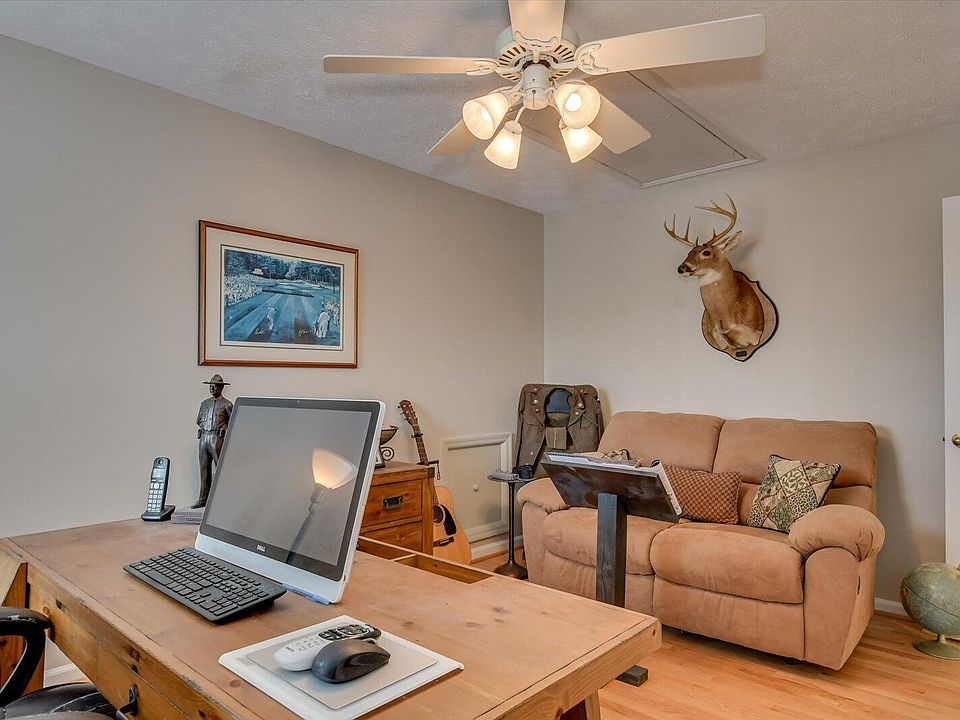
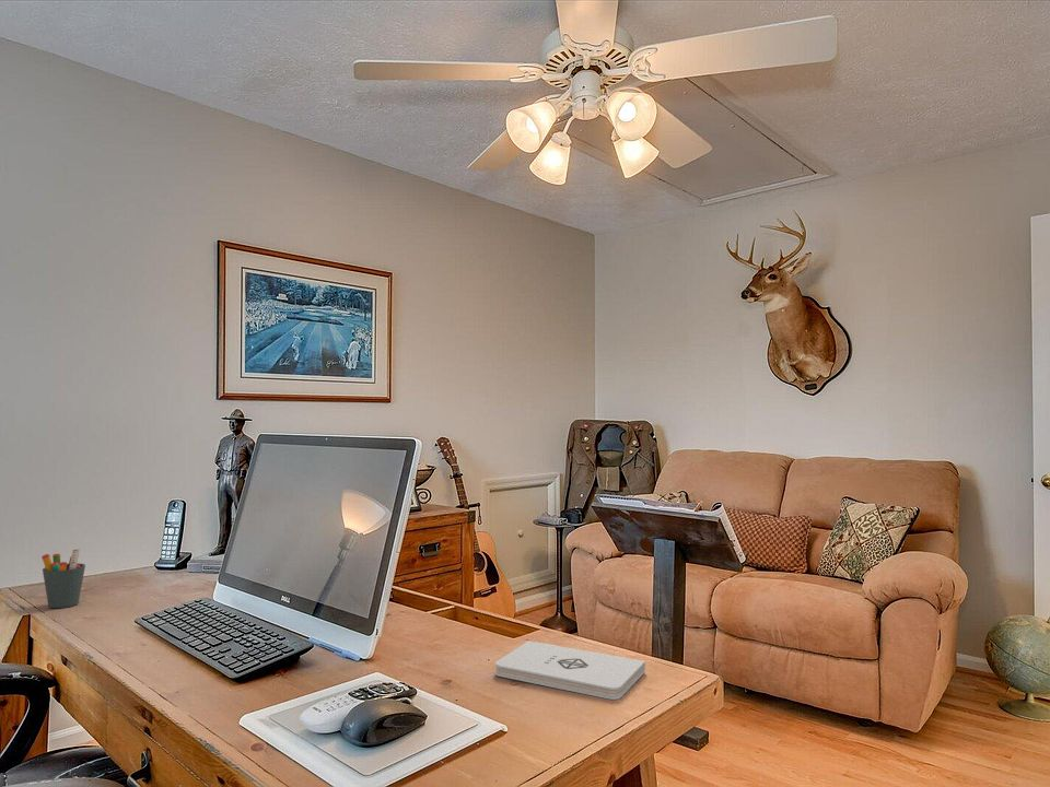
+ notepad (569, 668)
+ pen holder (62, 575)
